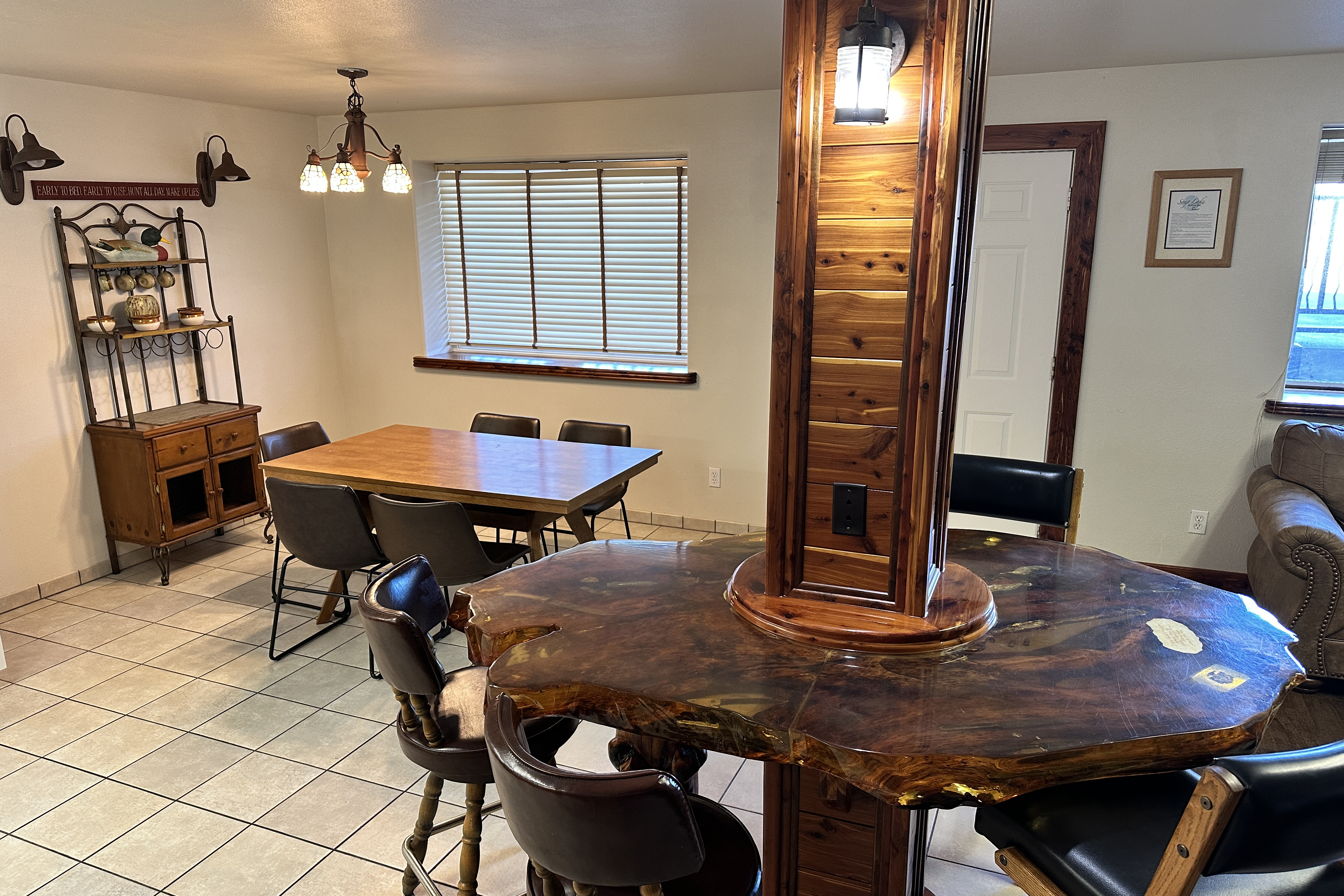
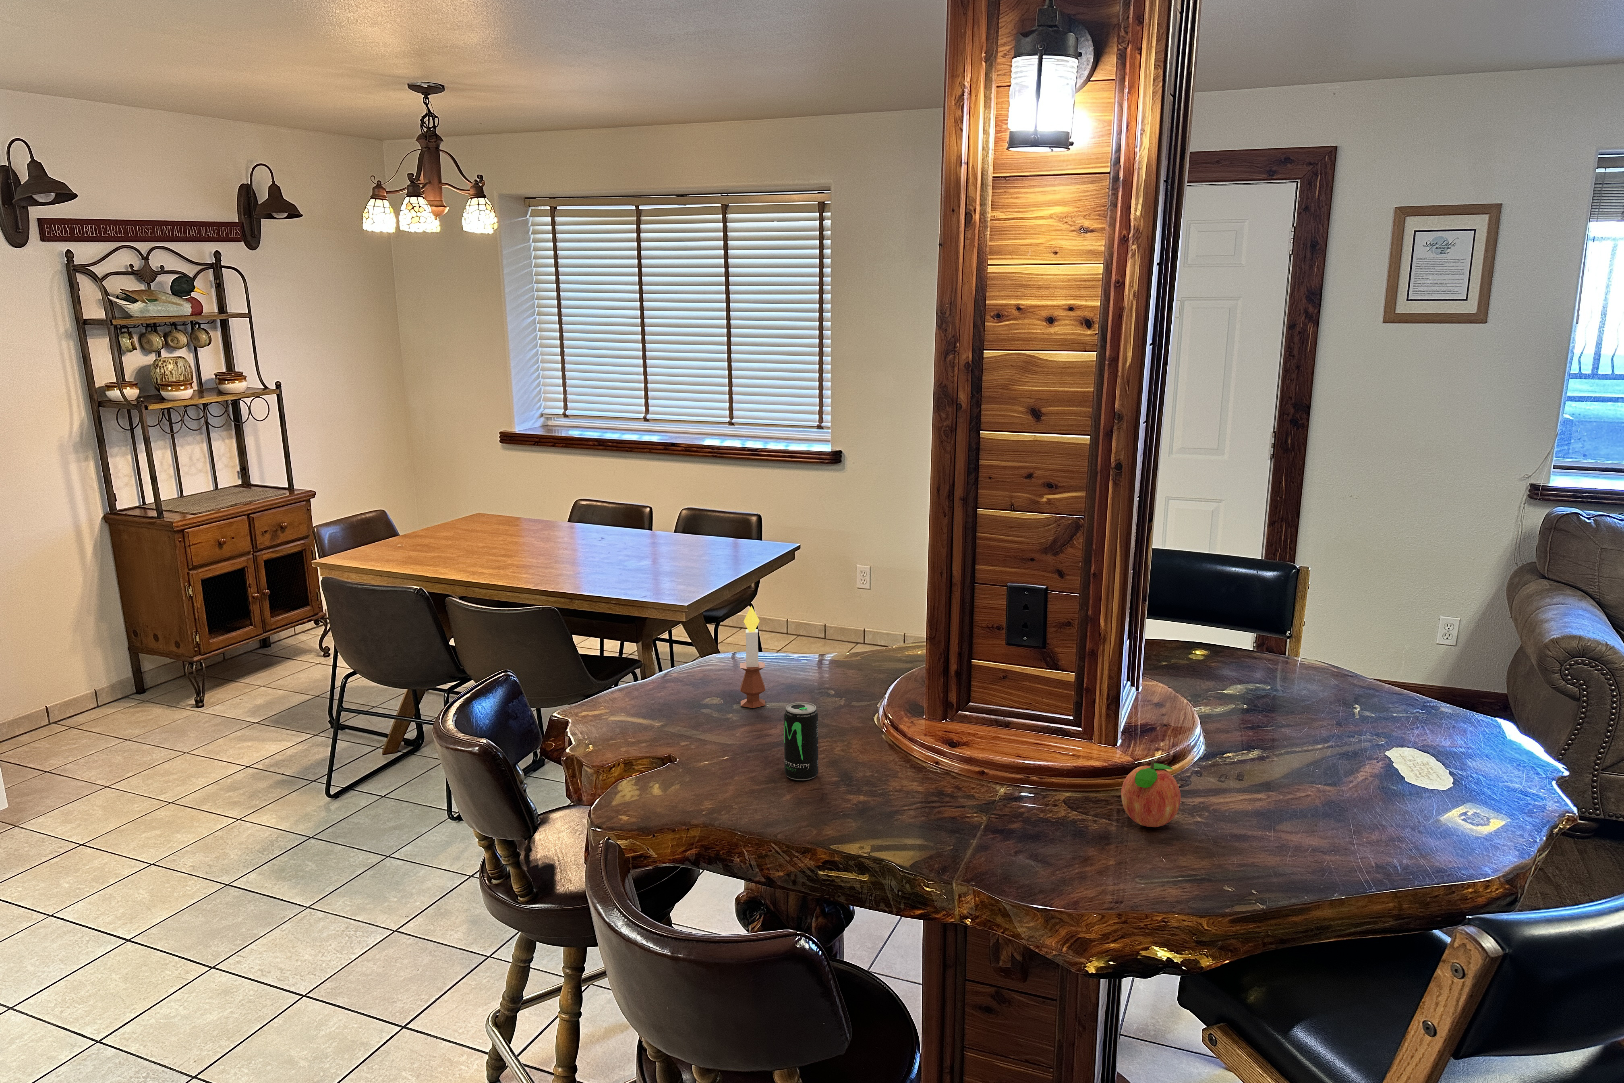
+ beverage can (801, 740)
+ candle (752, 655)
+ fruit (1152, 792)
